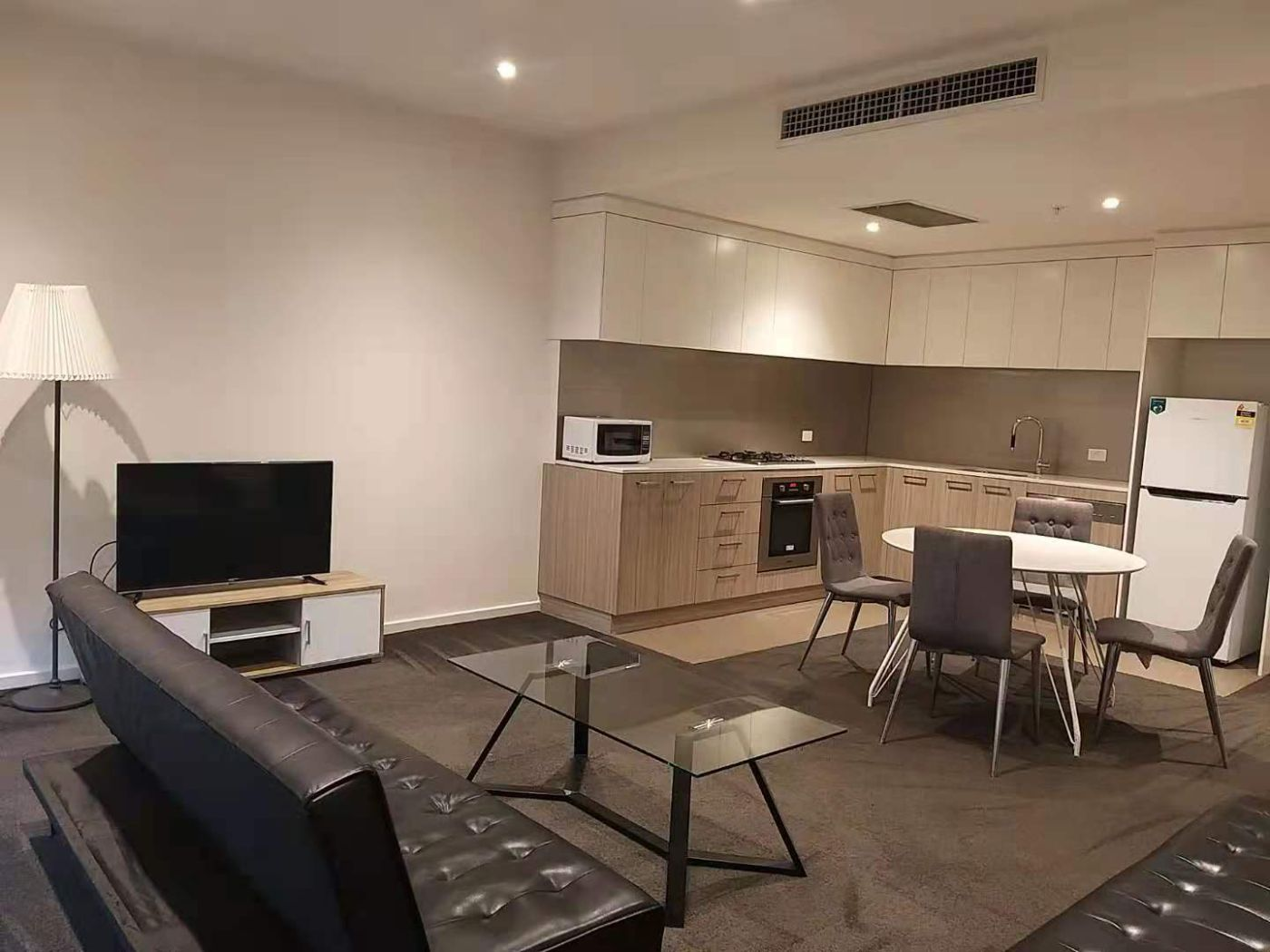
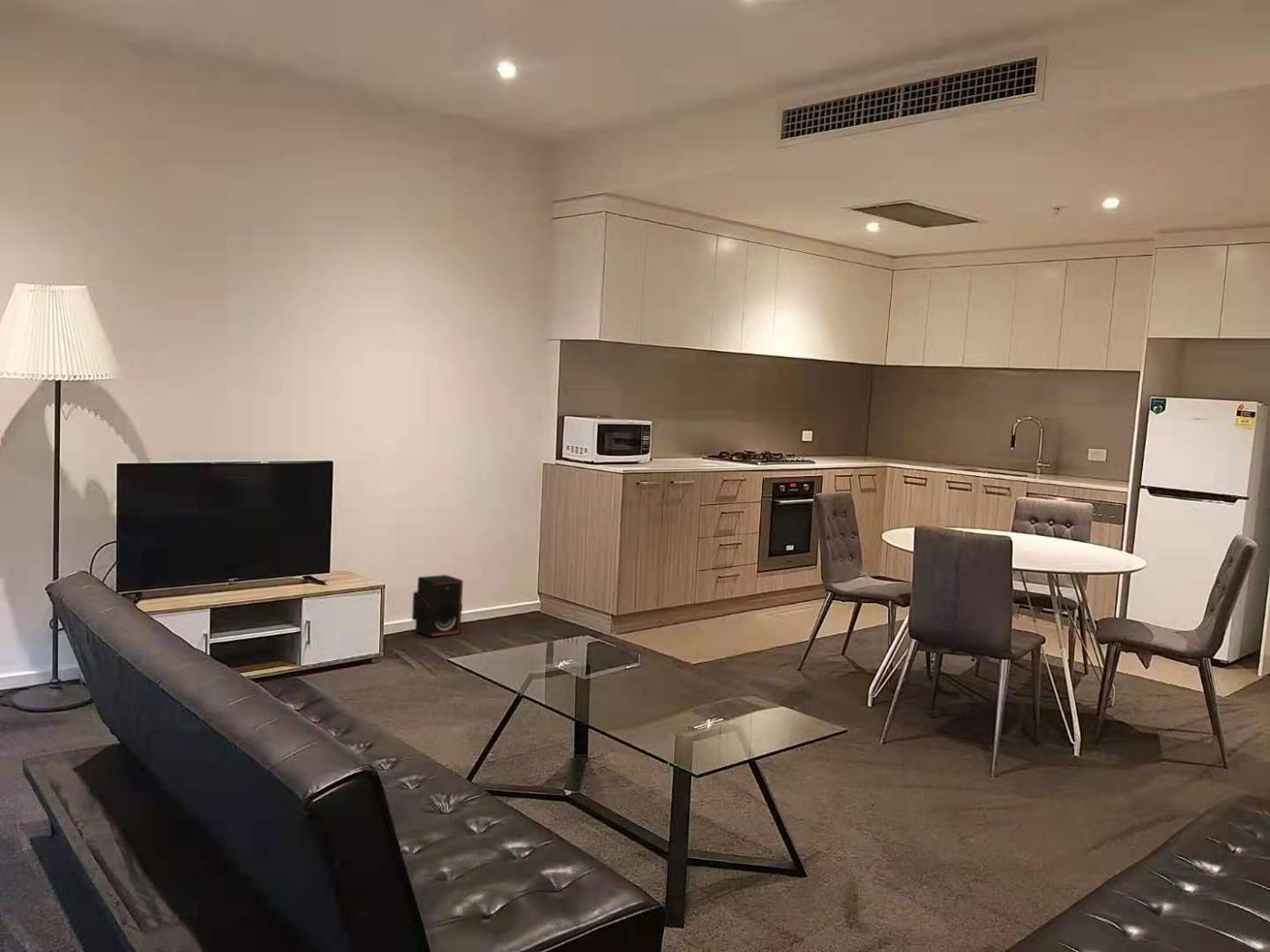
+ stereo (438, 605)
